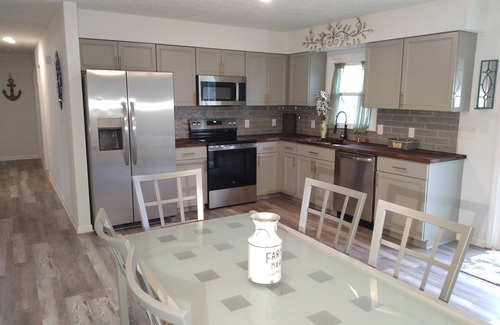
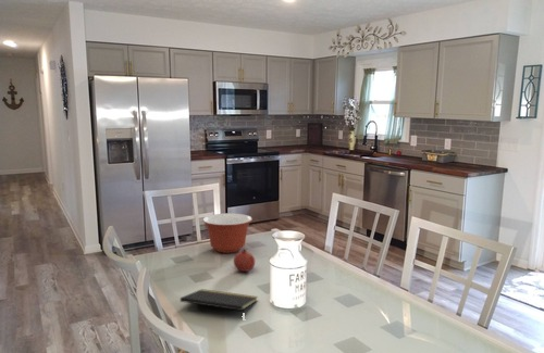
+ mixing bowl (227, 234)
+ notepad (220, 299)
+ fruit (244, 260)
